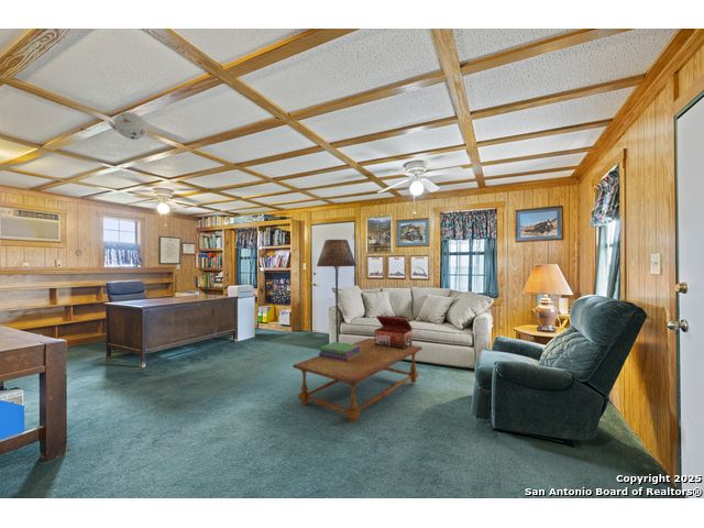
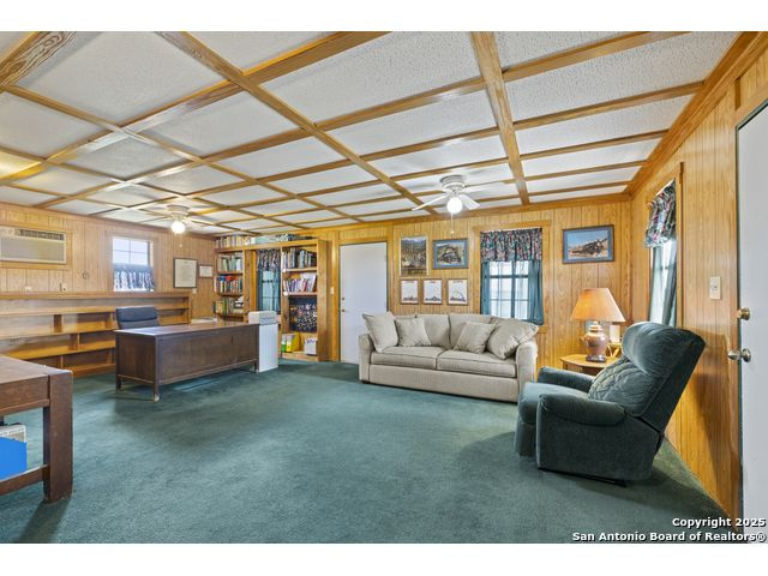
- ceiling light (128, 124)
- decorative box (393, 330)
- floor lamp (337, 299)
- stack of books (340, 350)
- coffee table (363, 373)
